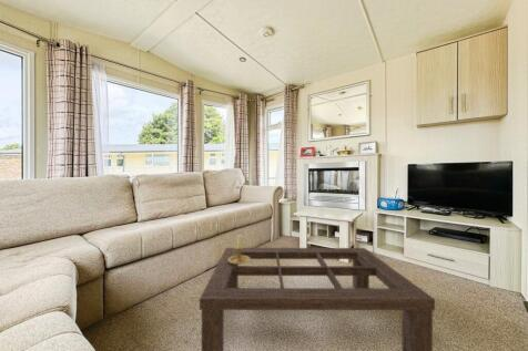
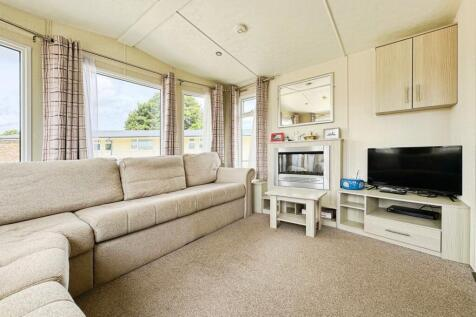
- coffee table (303, 291)
- candle holder (237, 247)
